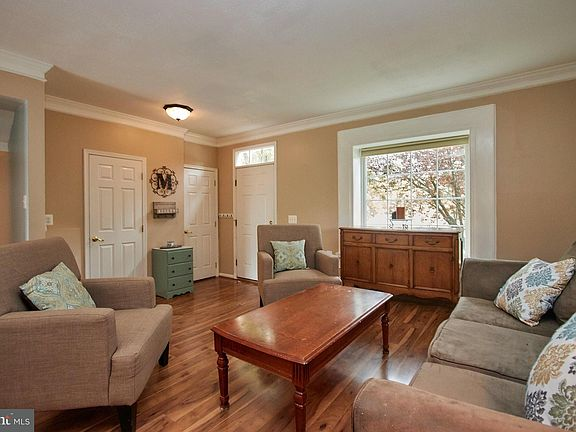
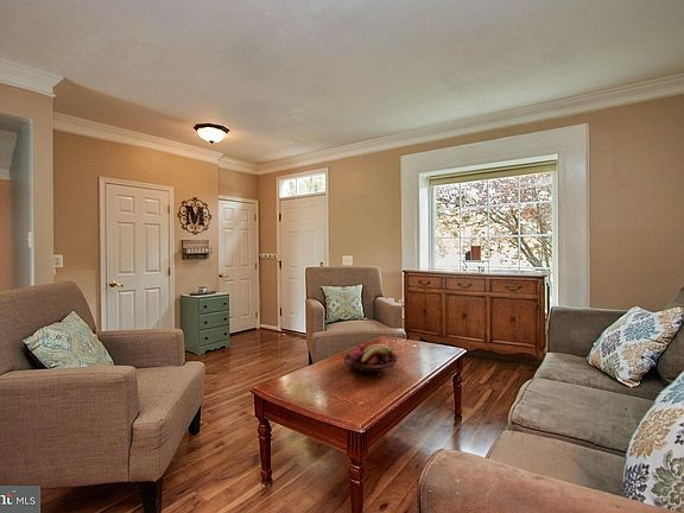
+ fruit basket (370, 356)
